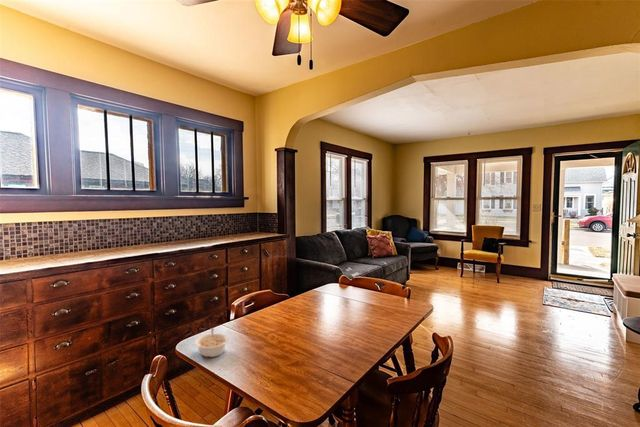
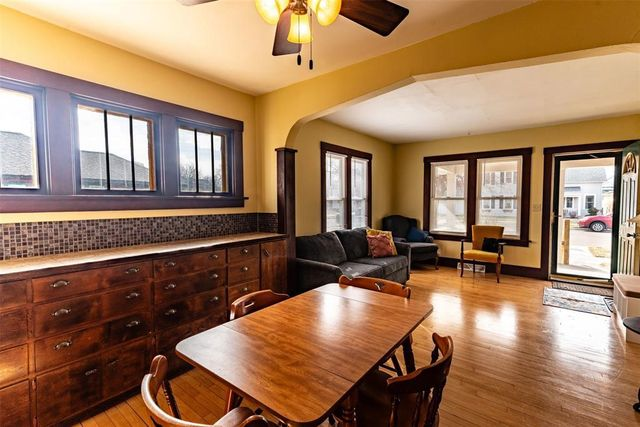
- legume (211, 344)
